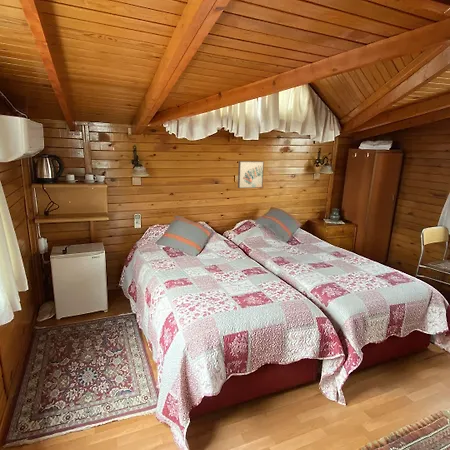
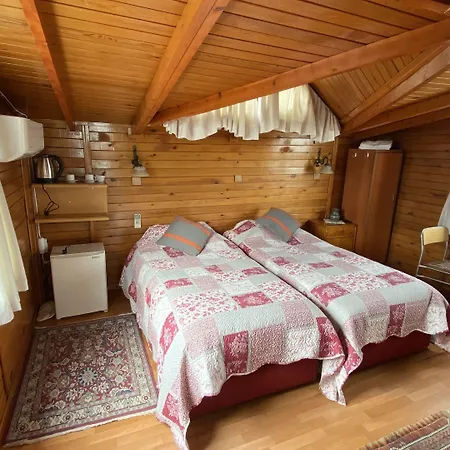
- wall art (250, 174)
